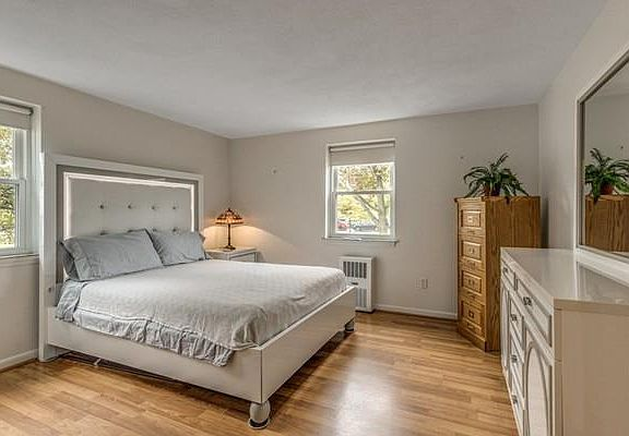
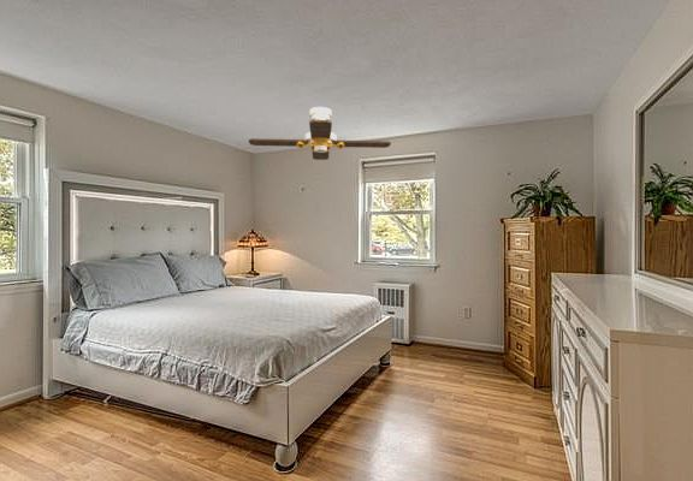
+ ceiling fan (320, 130)
